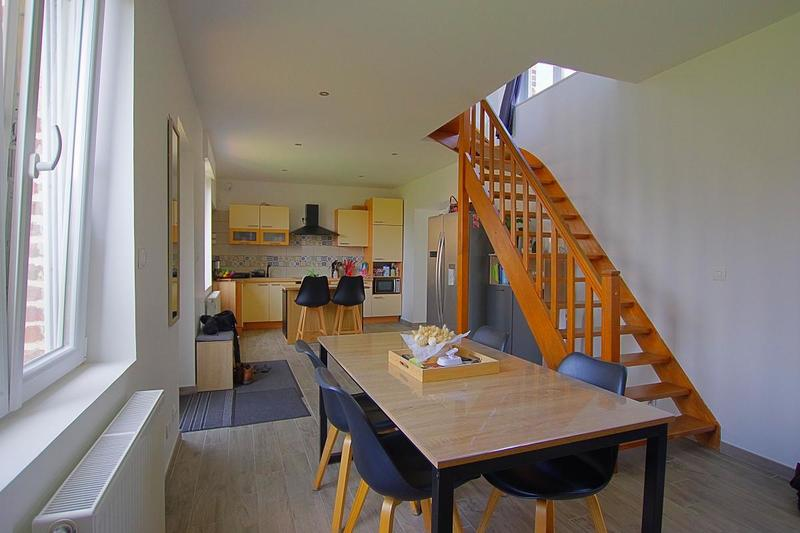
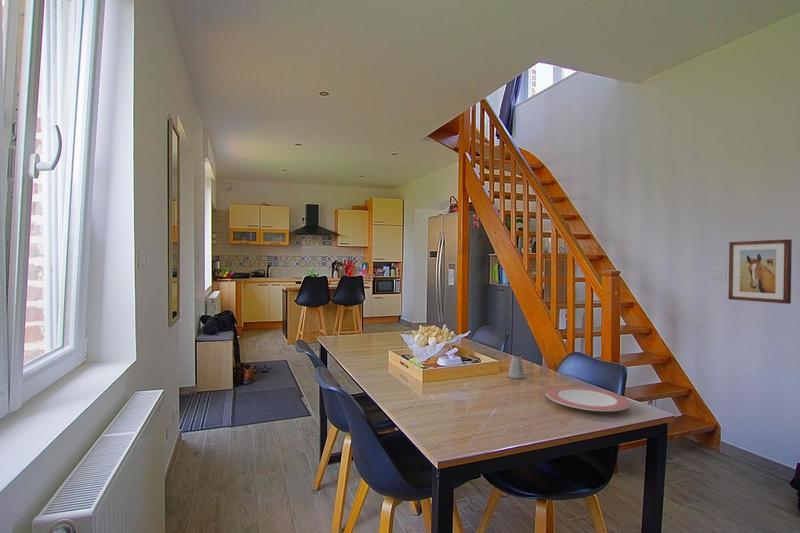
+ saltshaker (516, 365)
+ plate (586, 399)
+ wall art (758, 271)
